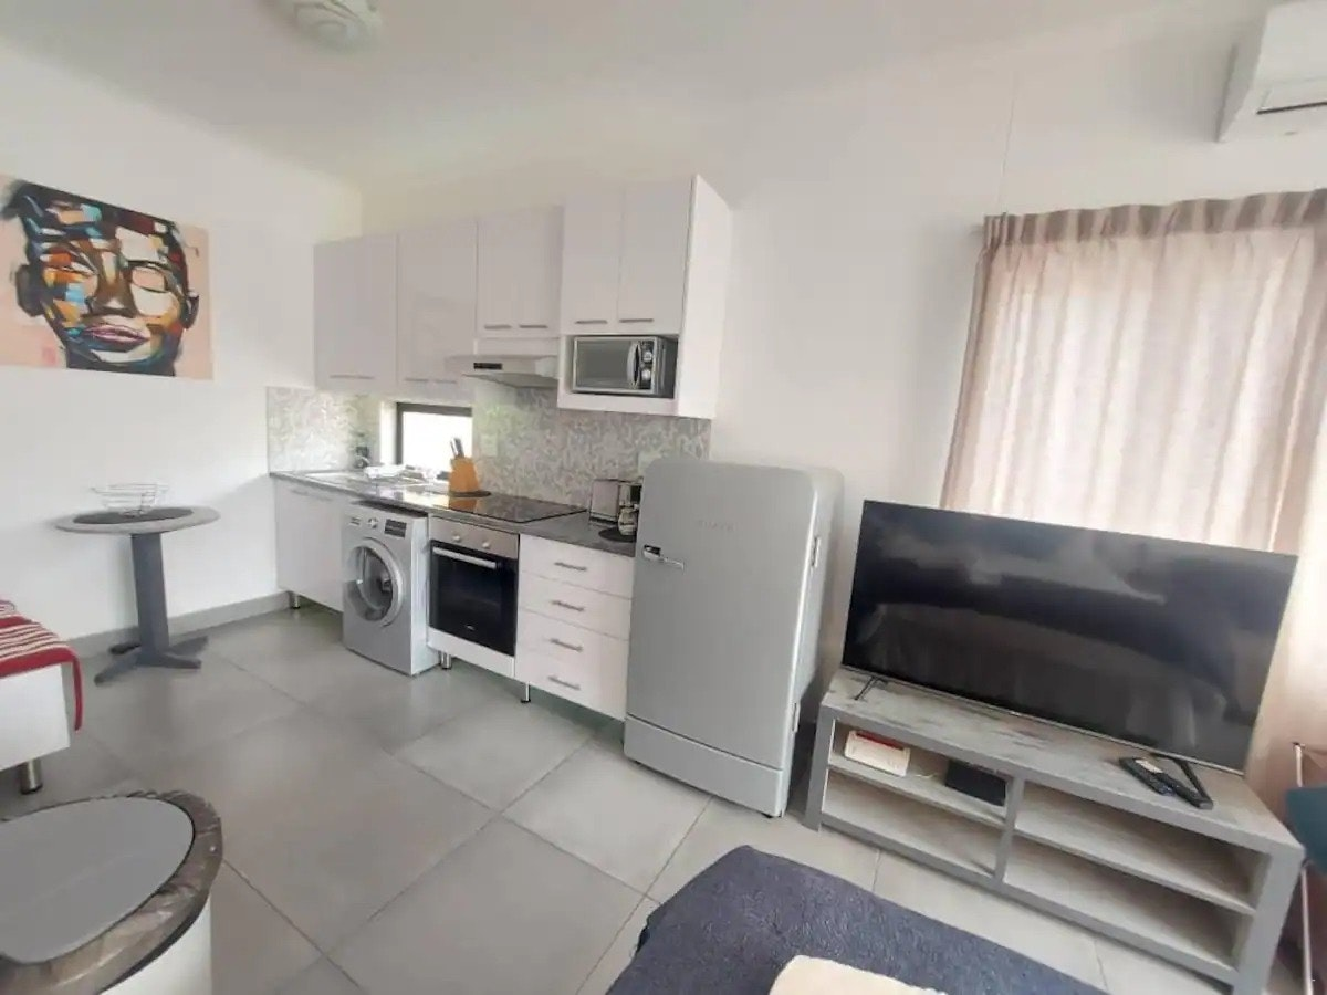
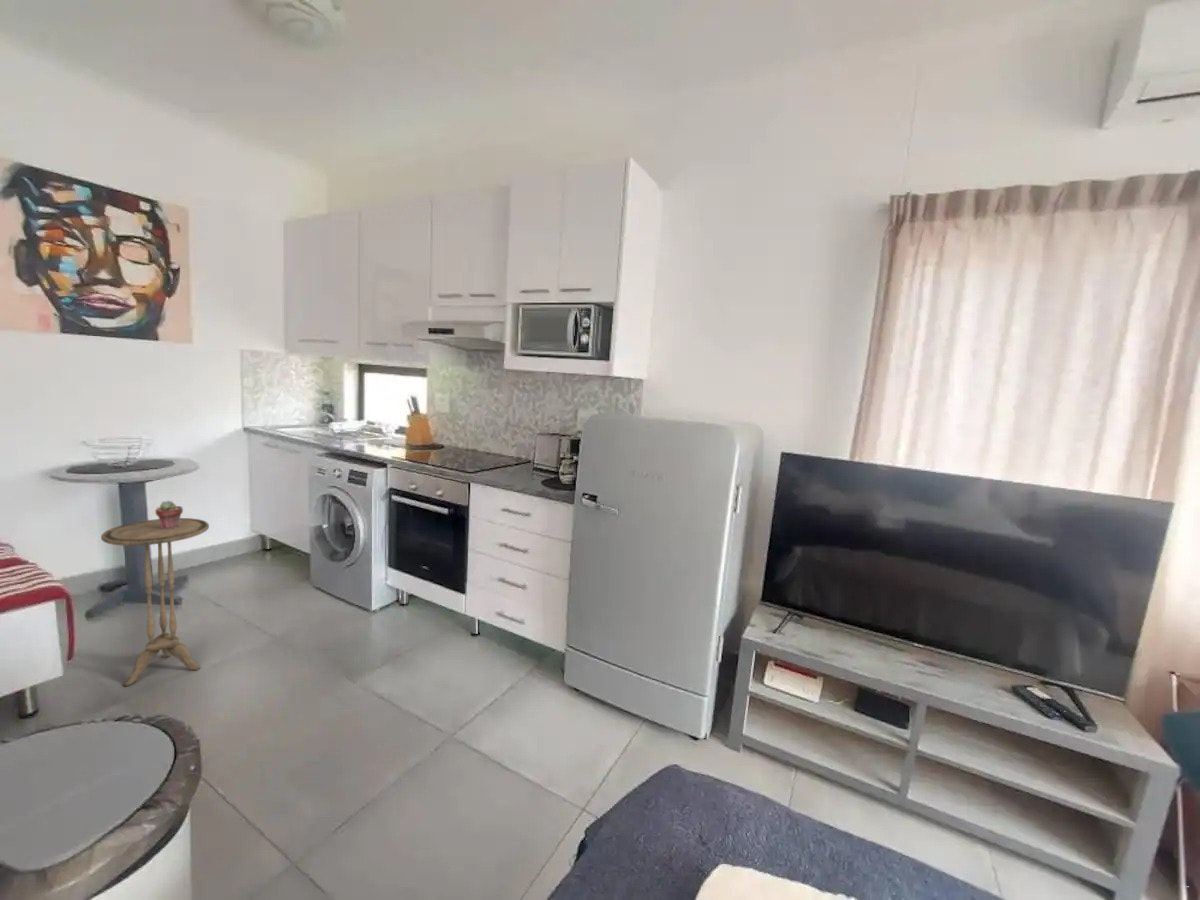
+ side table (161, 600)
+ potted succulent (169, 513)
